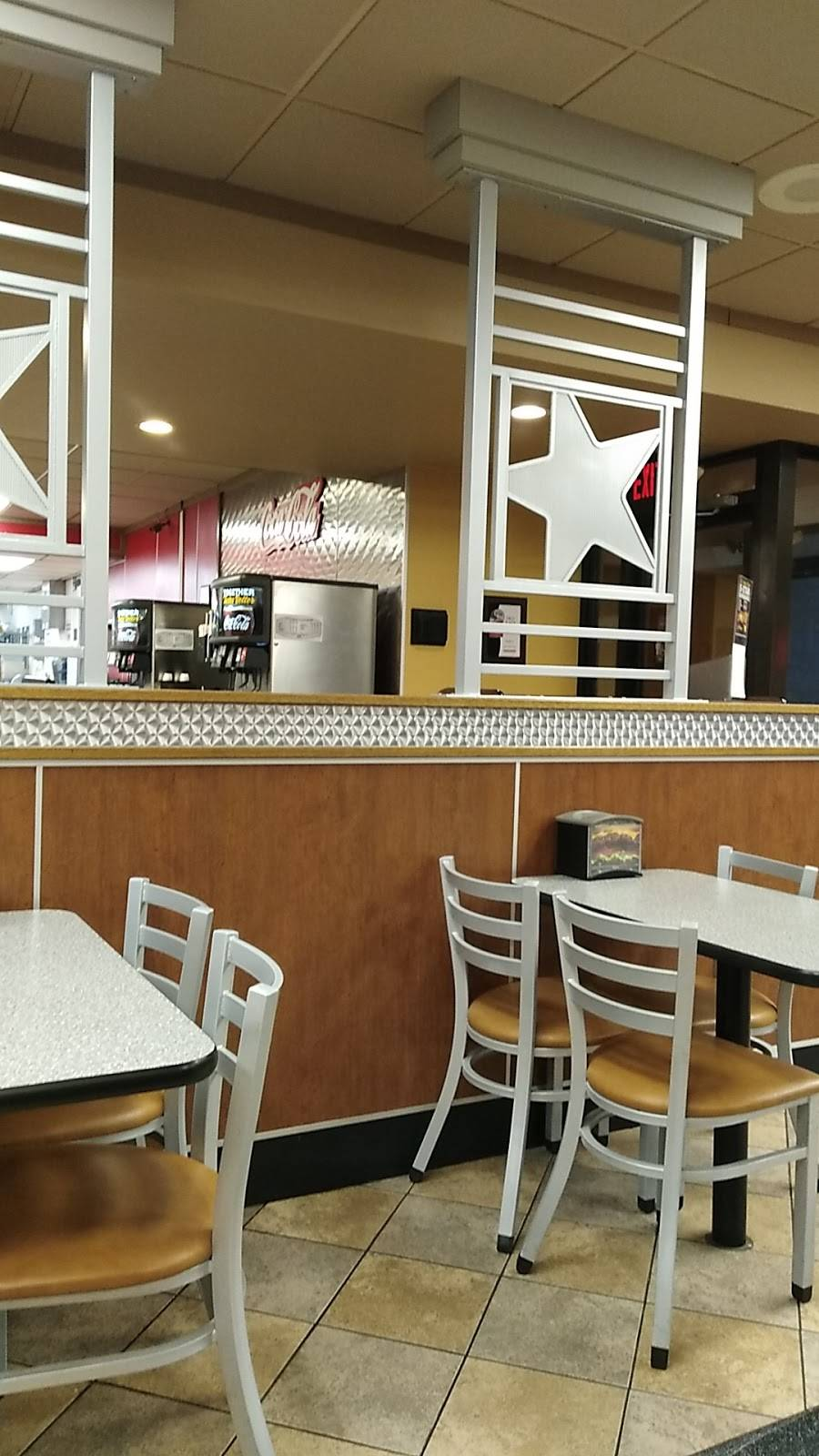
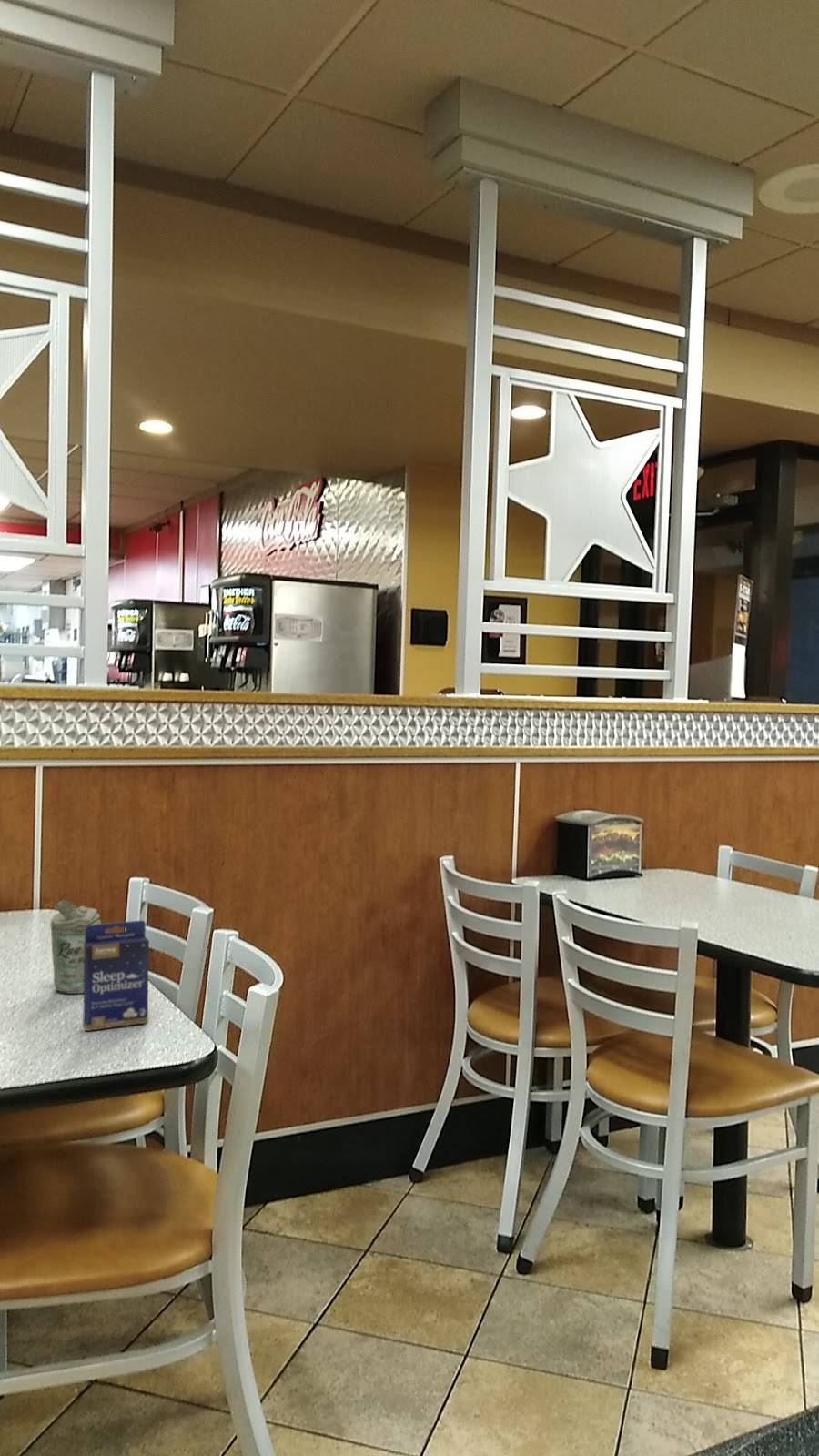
+ crushed soda can (74, 944)
+ small box (116, 975)
